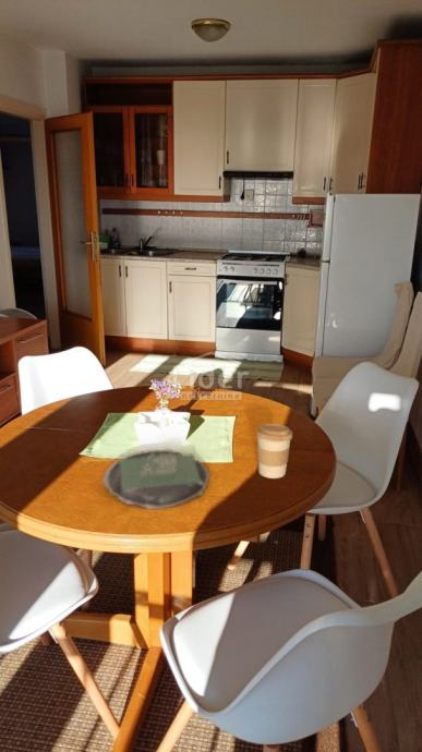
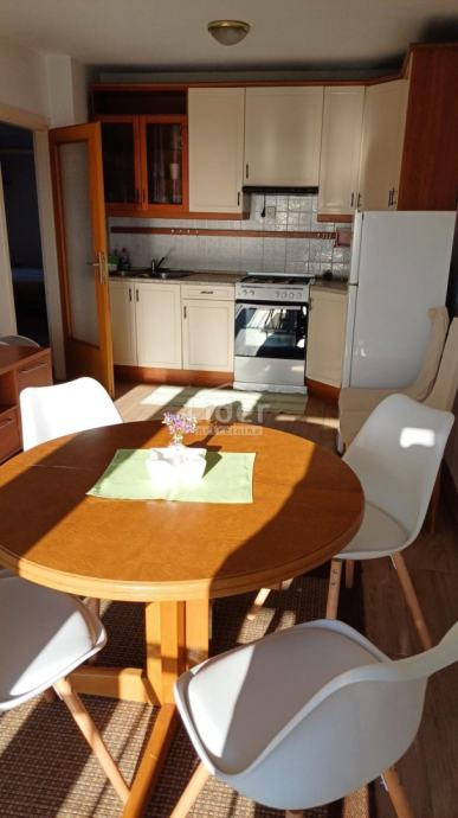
- coffee cup (273, 449)
- plate (157, 468)
